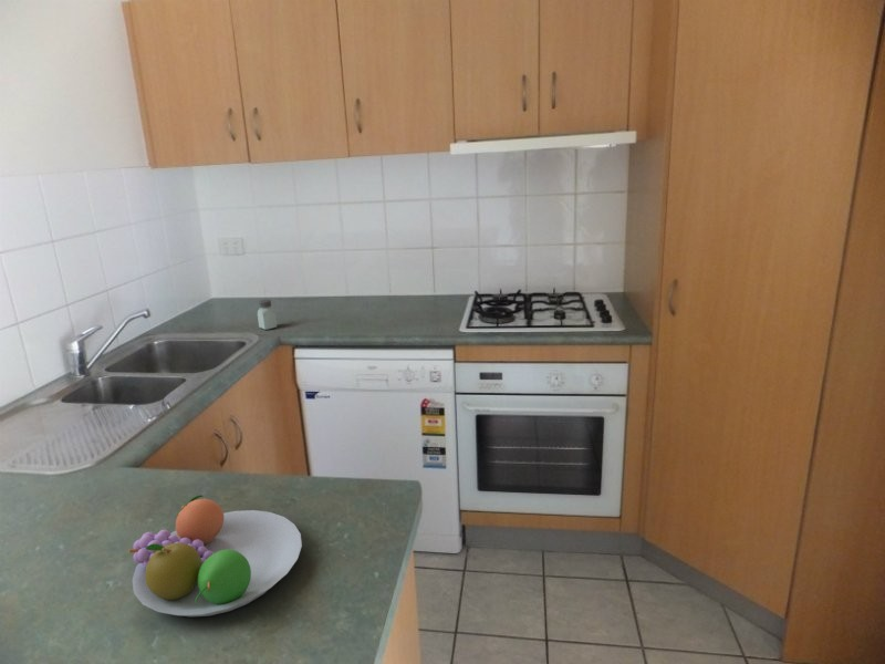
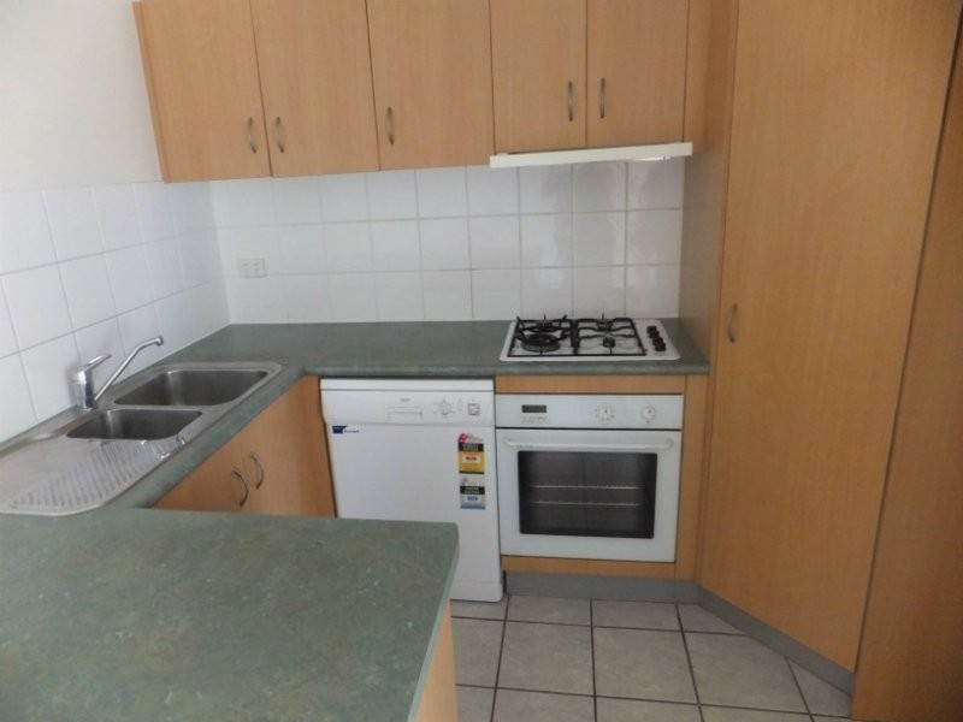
- fruit bowl (215, 547)
- saltshaker (266, 313)
